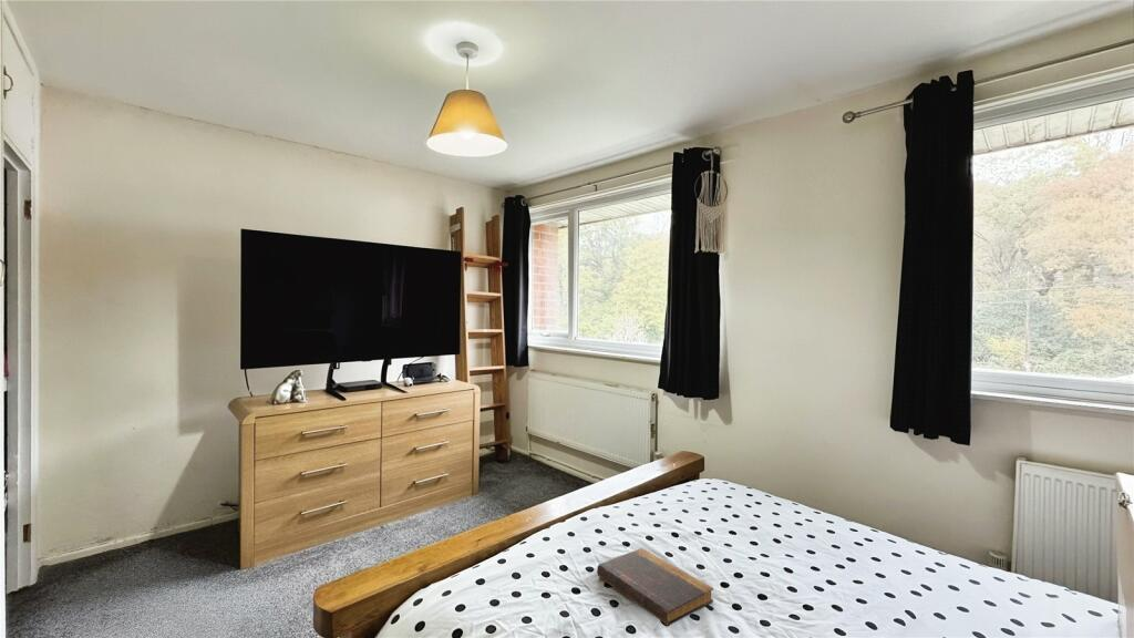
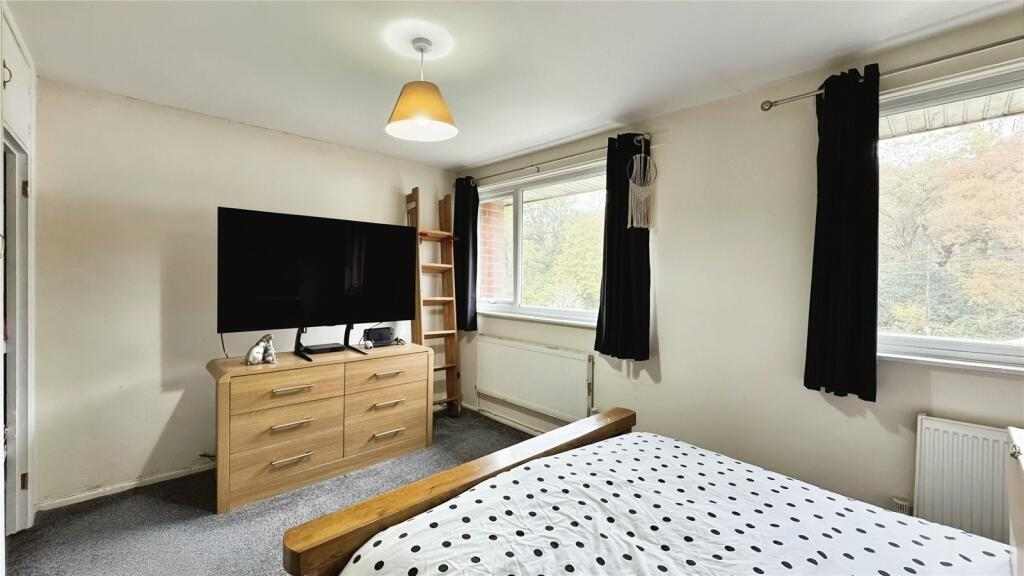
- book (652, 582)
